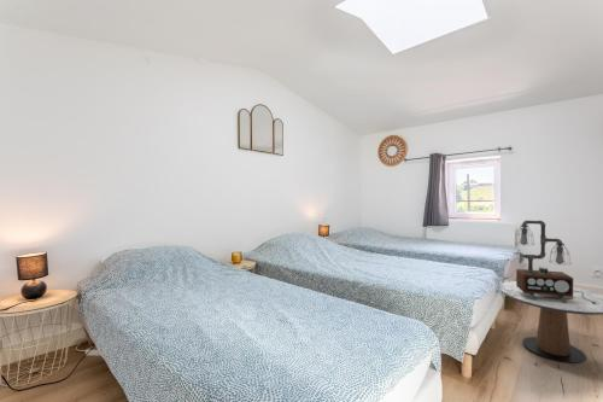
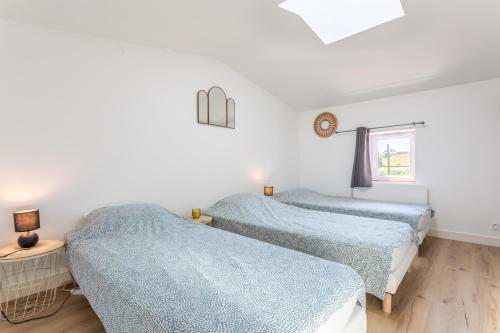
- table lamp (550, 255)
- side table (552, 321)
